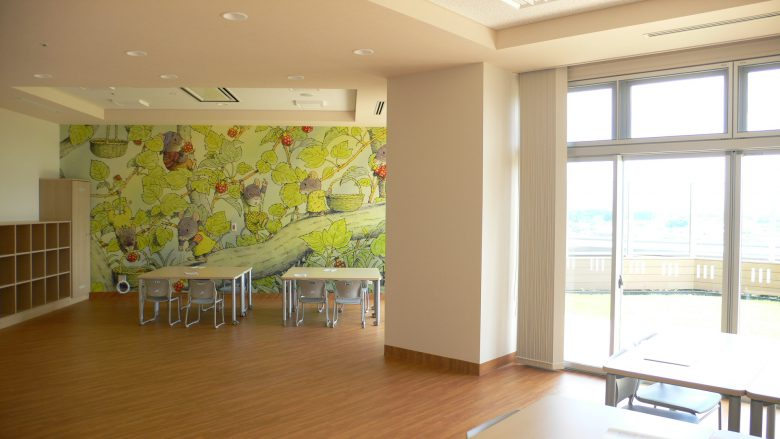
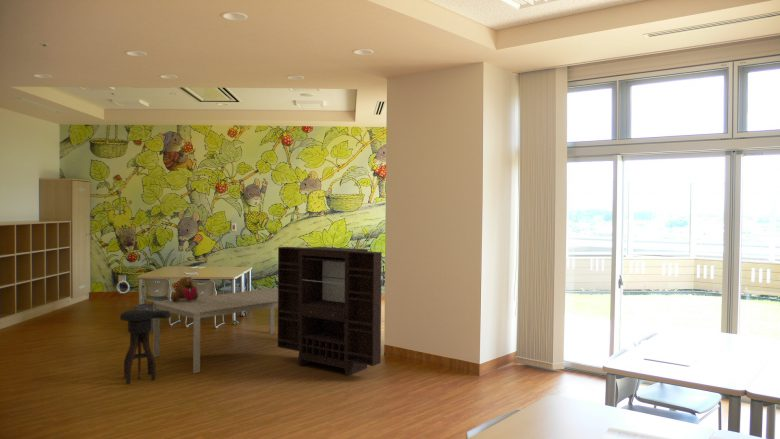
+ bear (185, 288)
+ dining table (236, 312)
+ waste bin (151, 319)
+ stool (144, 344)
+ bookshelf (332, 308)
